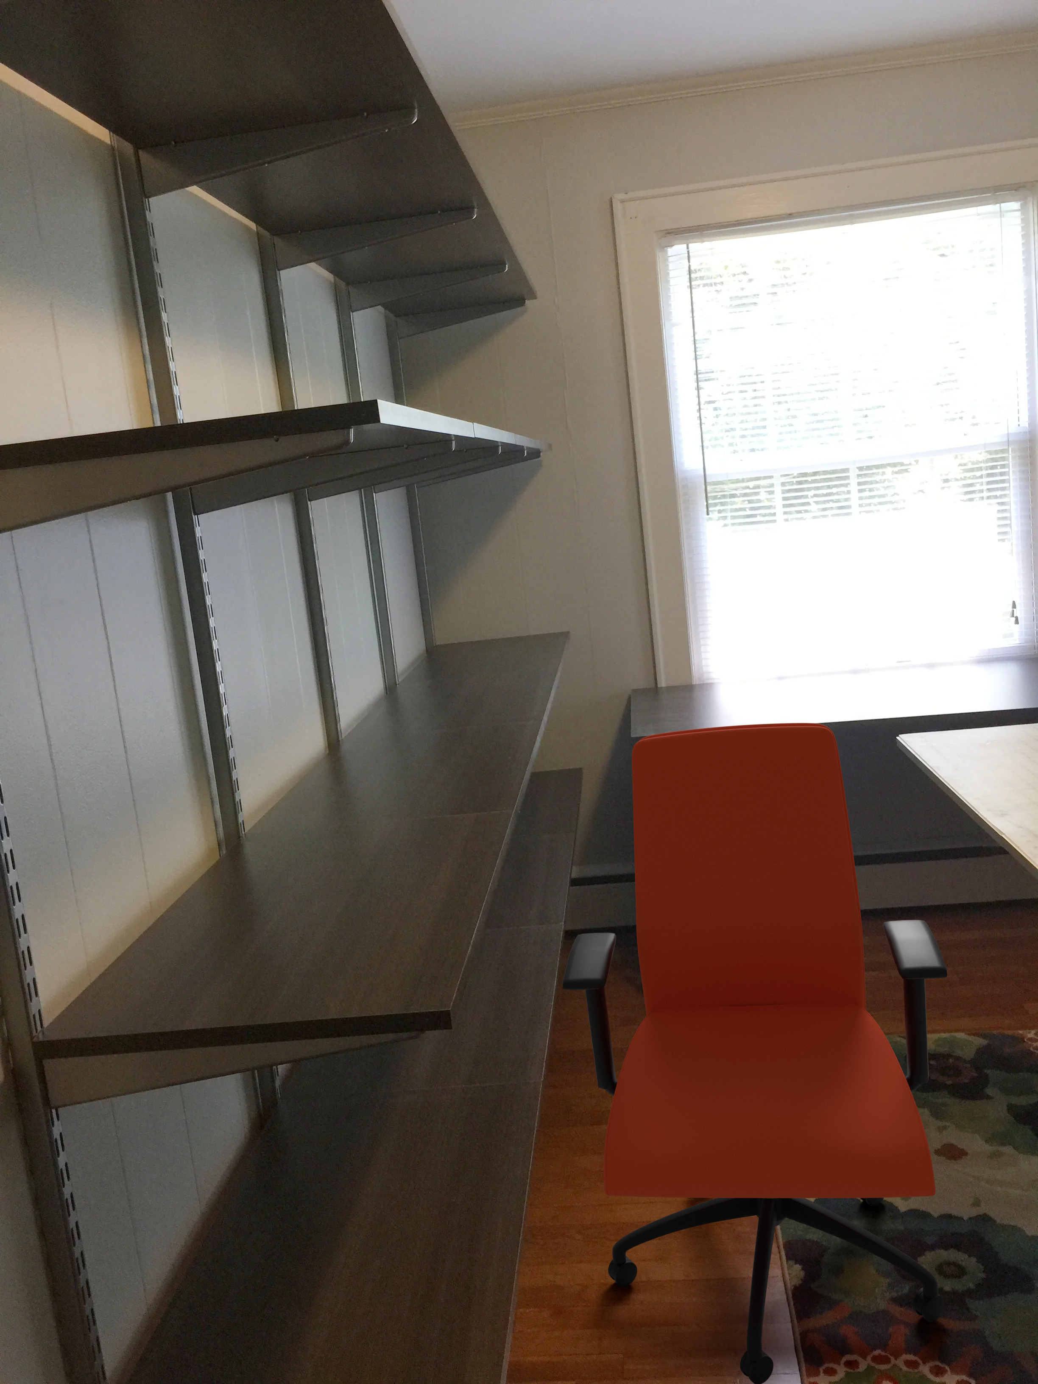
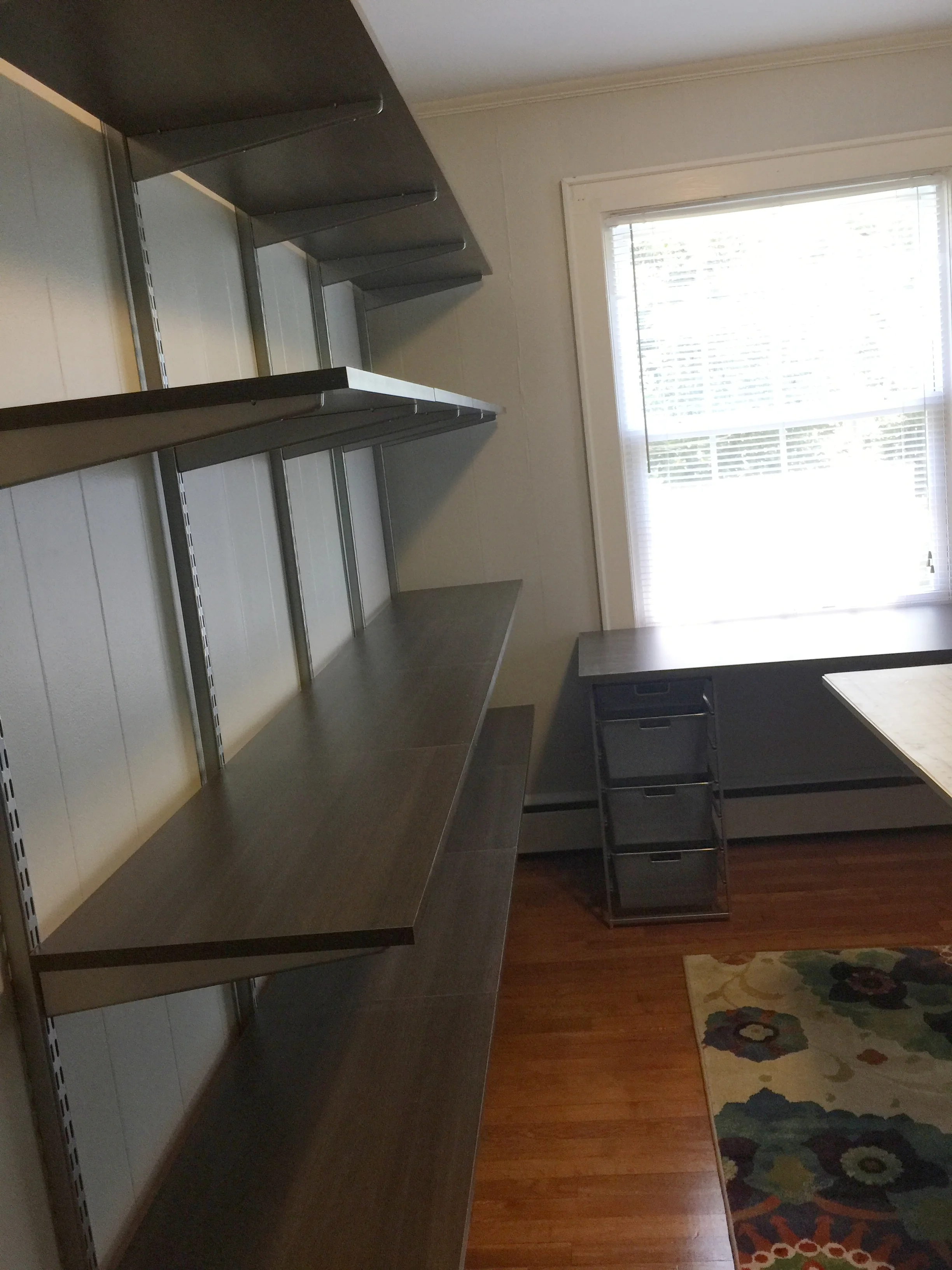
- office chair (753, 1028)
